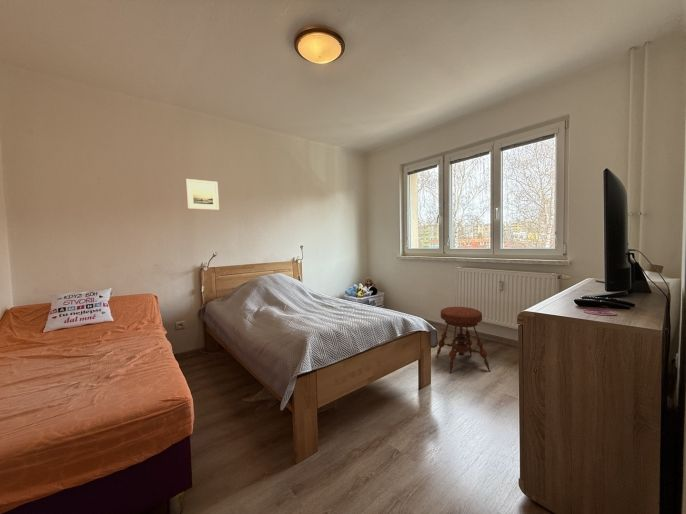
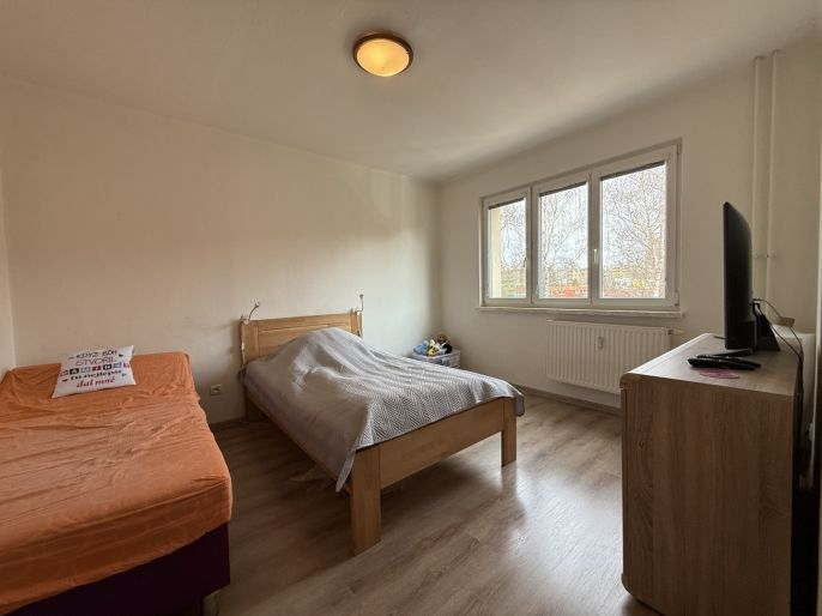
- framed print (202, 194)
- stool (461, 336)
